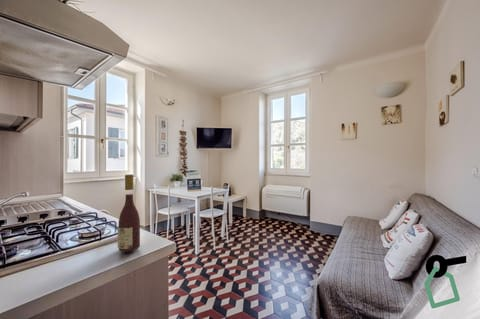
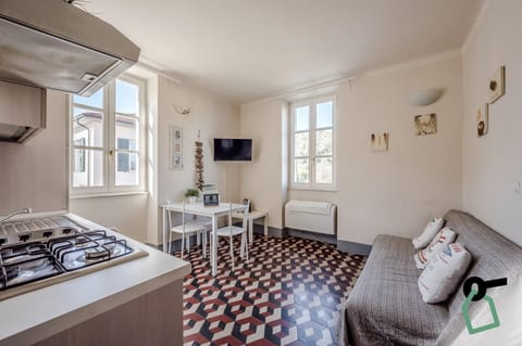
- wine bottle (129, 212)
